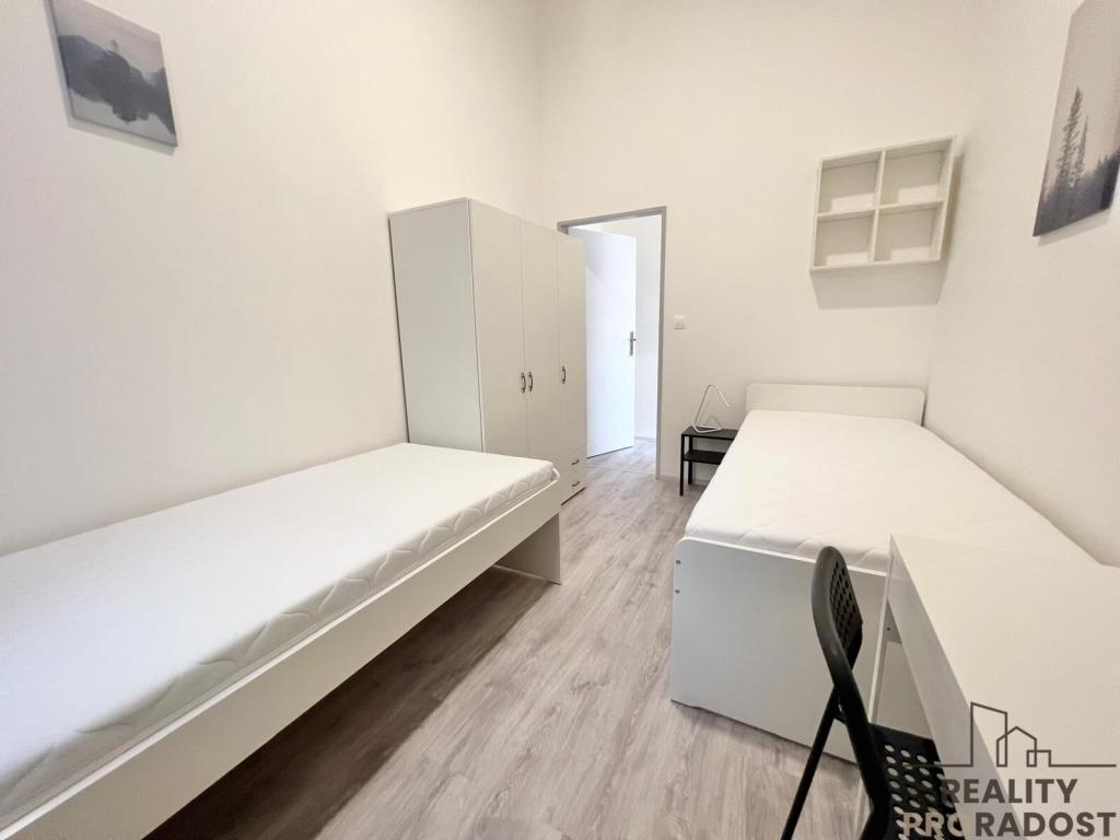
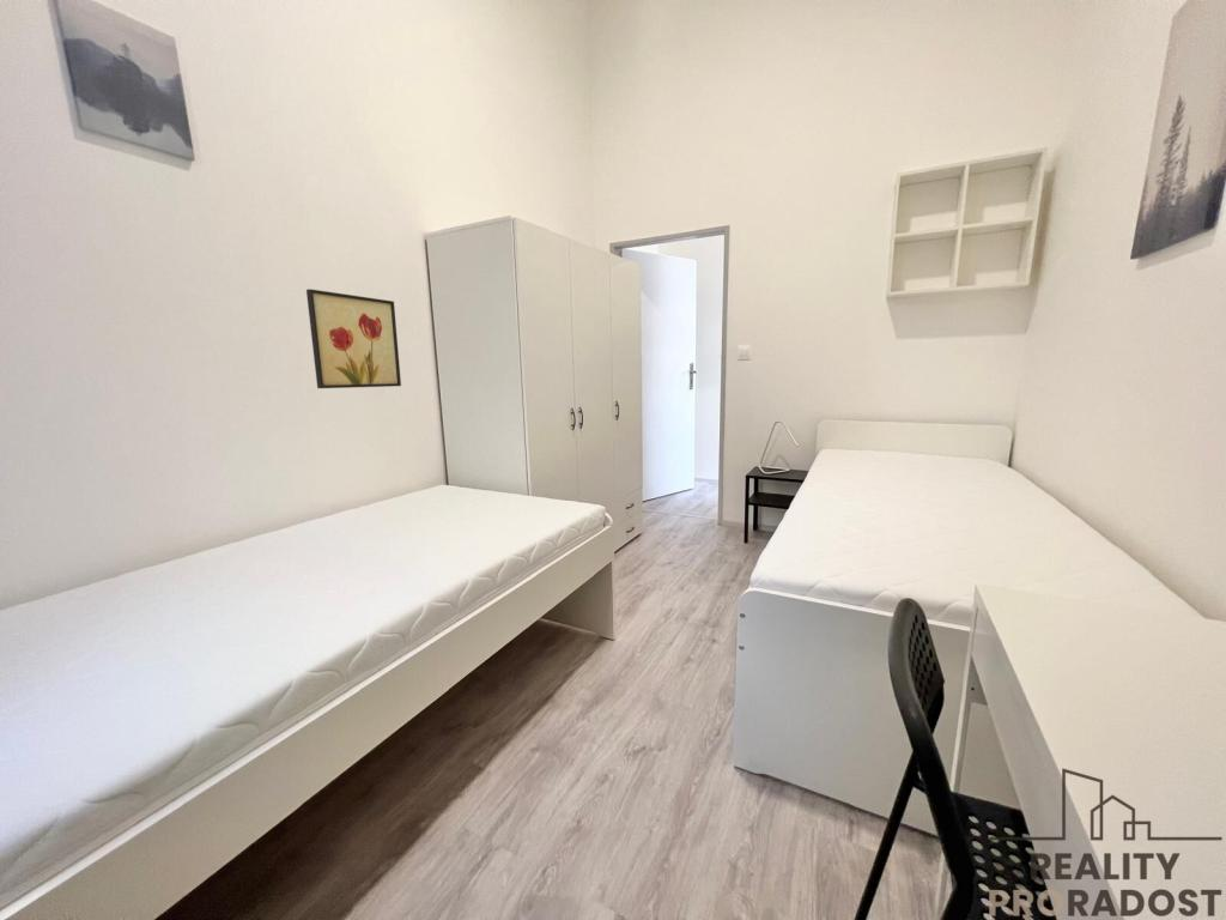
+ wall art (357, 341)
